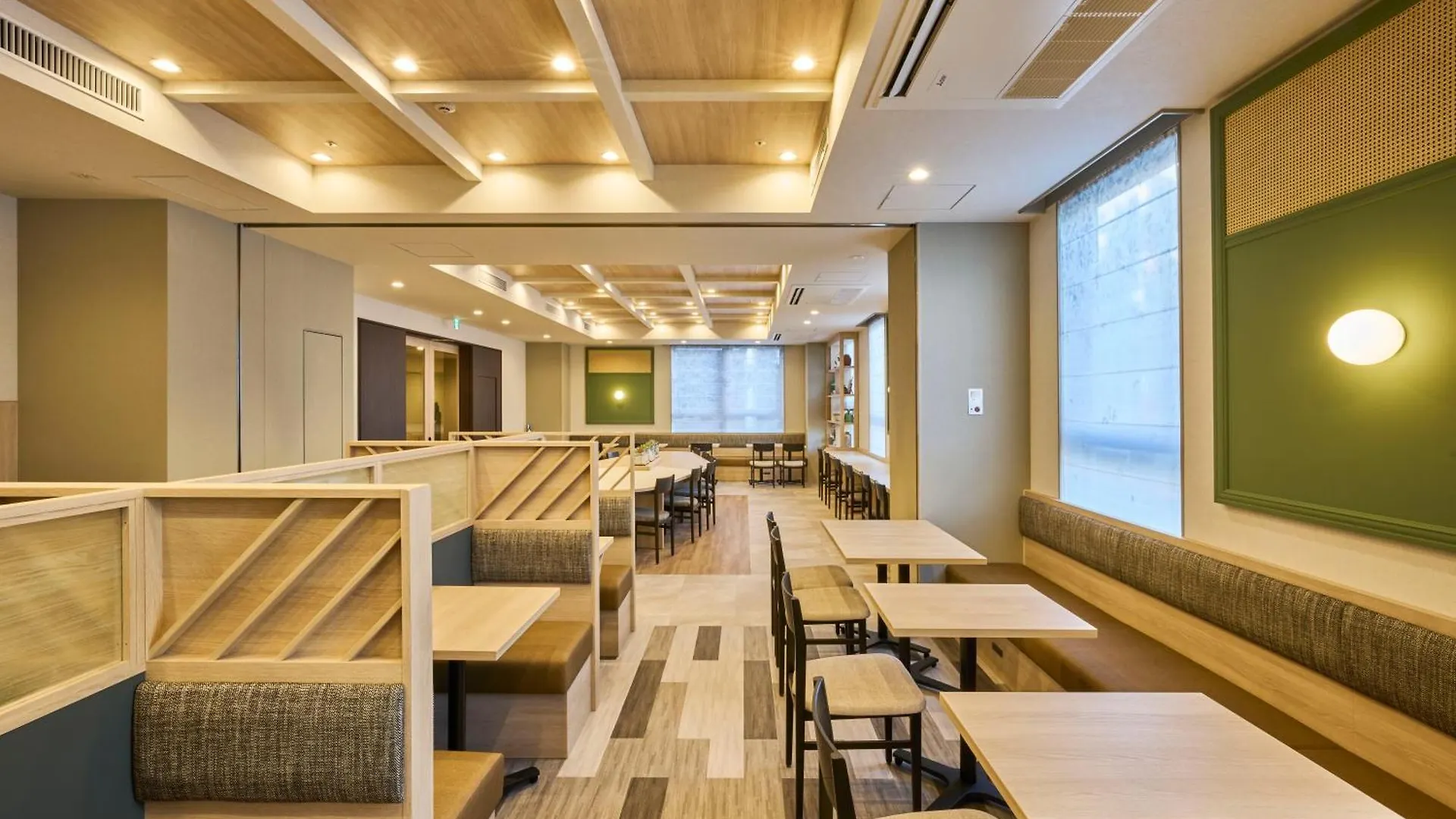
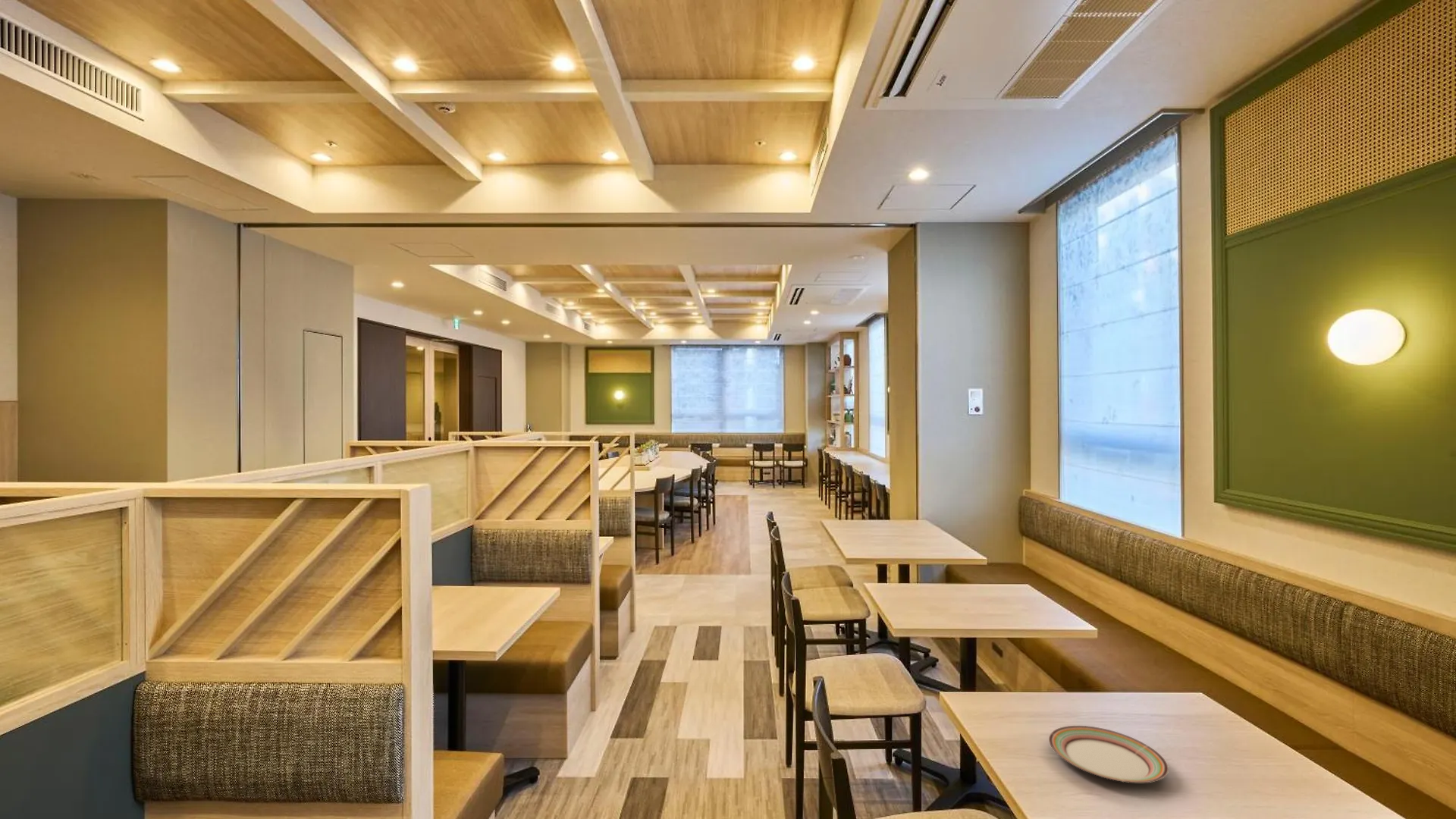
+ plate (1106, 756)
